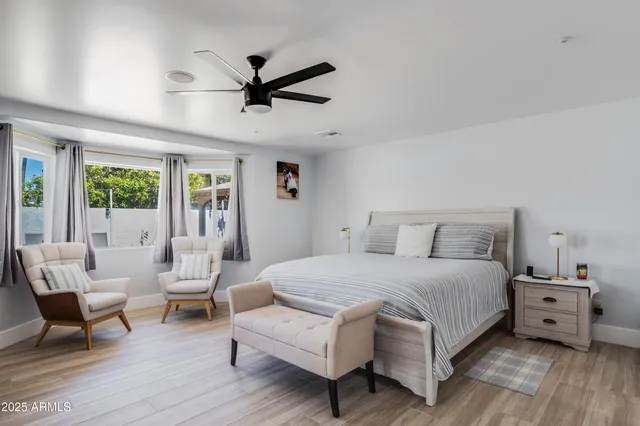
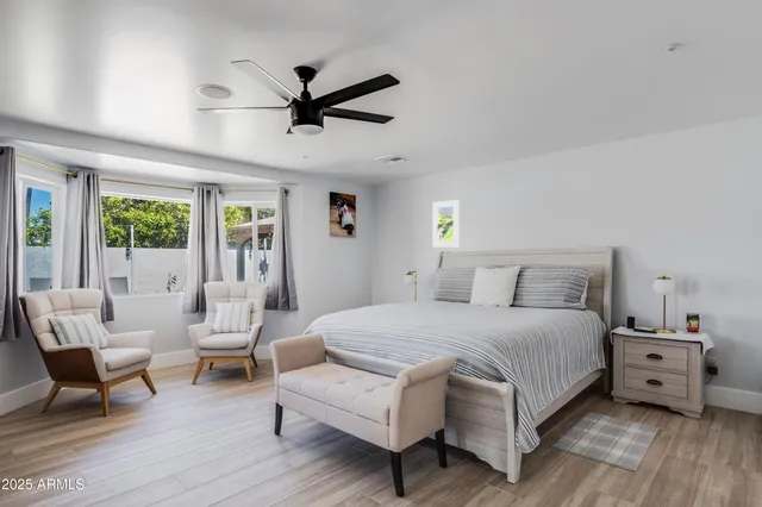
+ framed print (445, 224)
